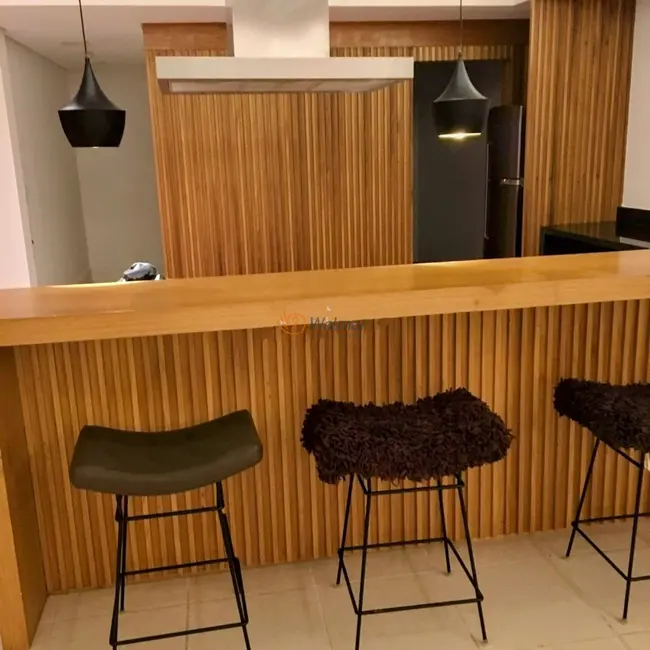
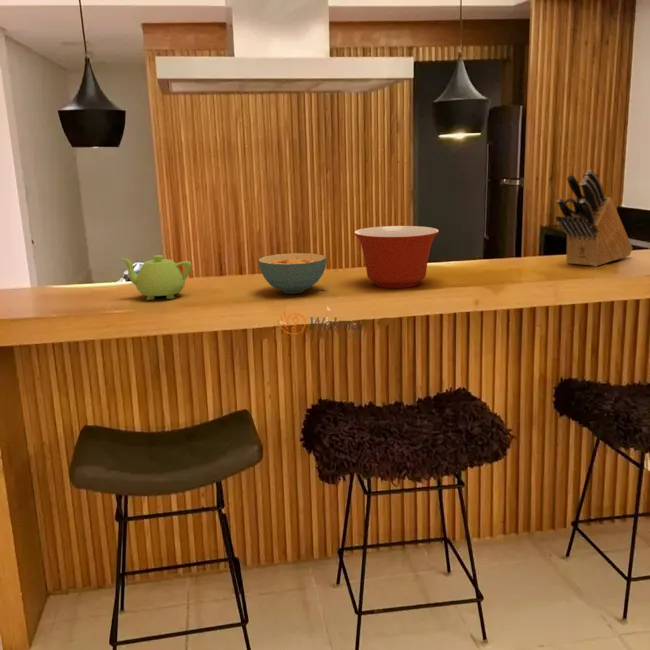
+ mixing bowl (396, 257)
+ cereal bowl (292, 275)
+ teapot (157, 276)
+ knife block (595, 216)
